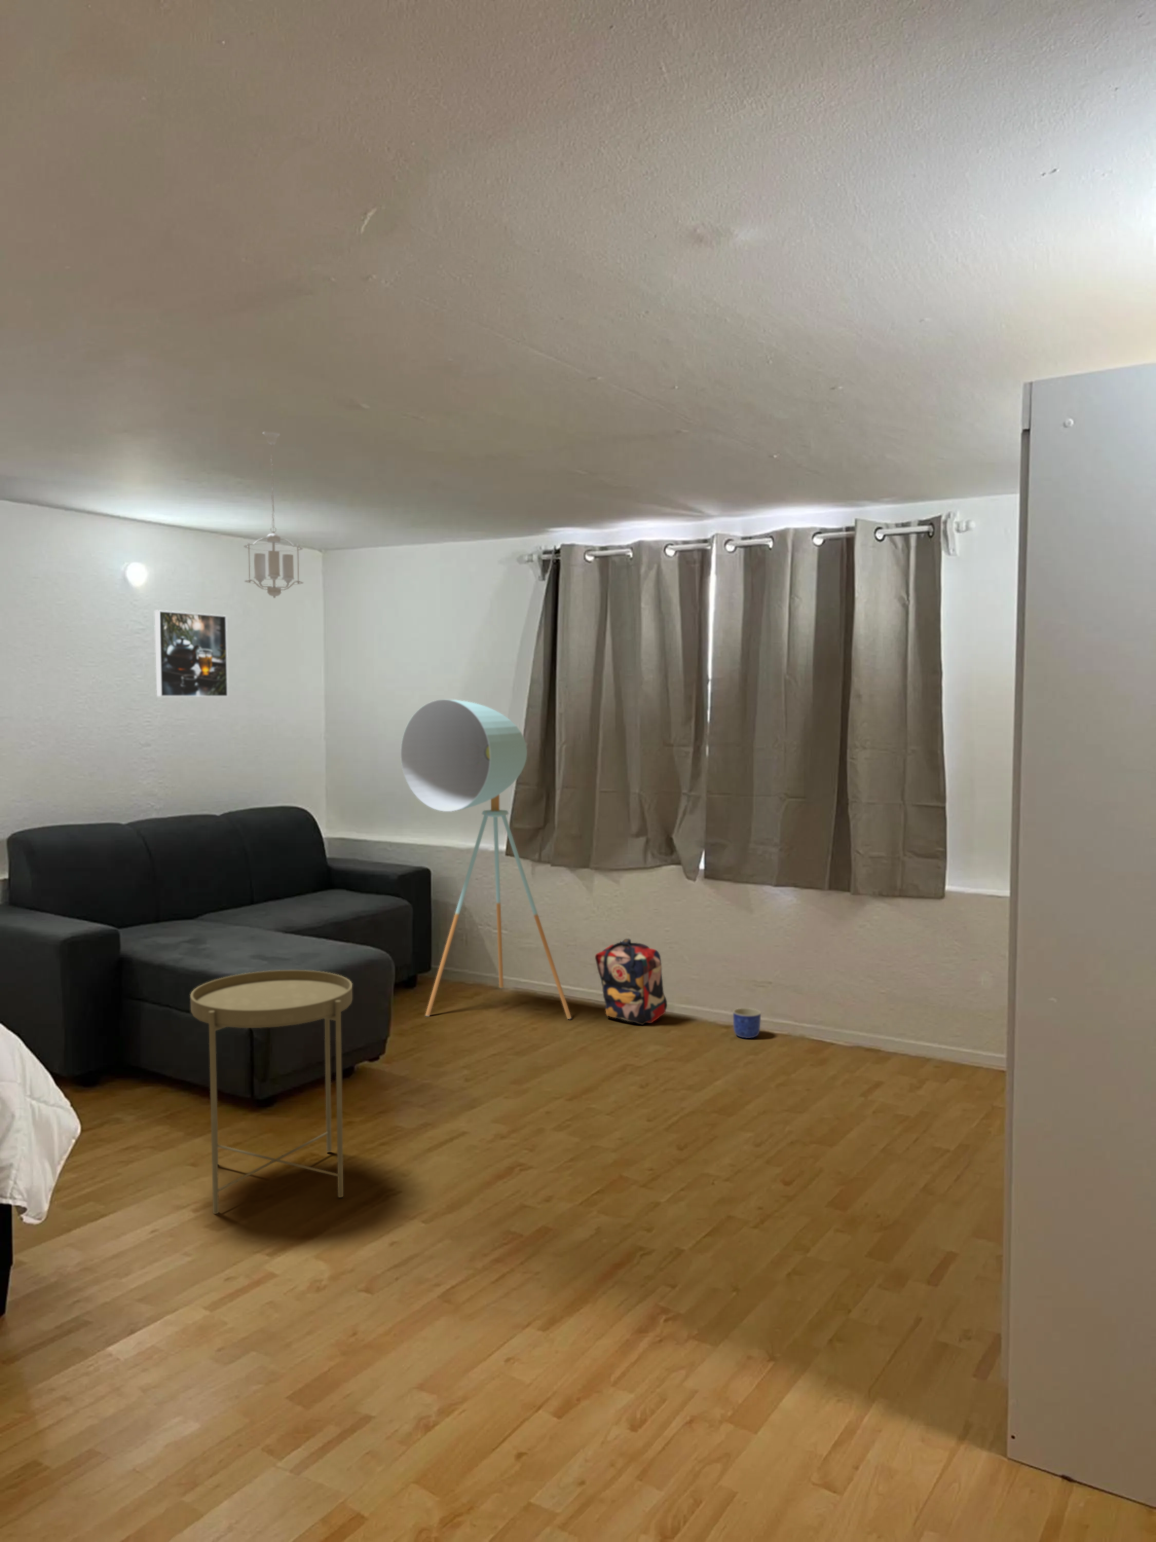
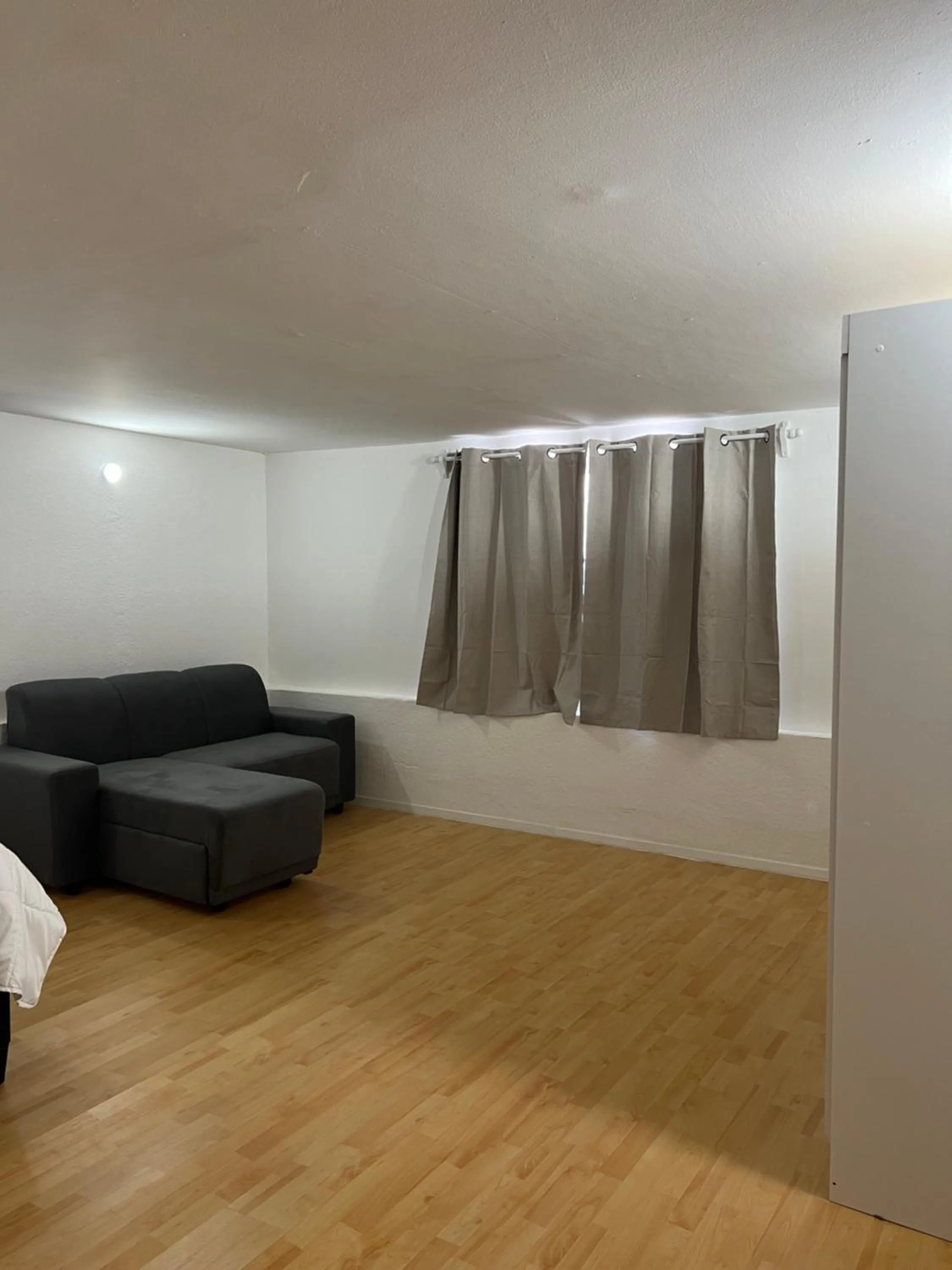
- pendant light (272, 516)
- floor lamp (498, 856)
- planter (747, 1024)
- side table (325, 1084)
- backpack (631, 977)
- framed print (192, 654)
